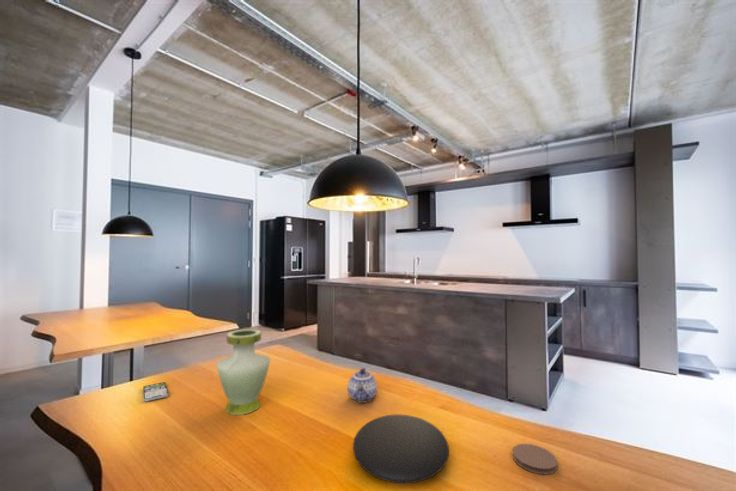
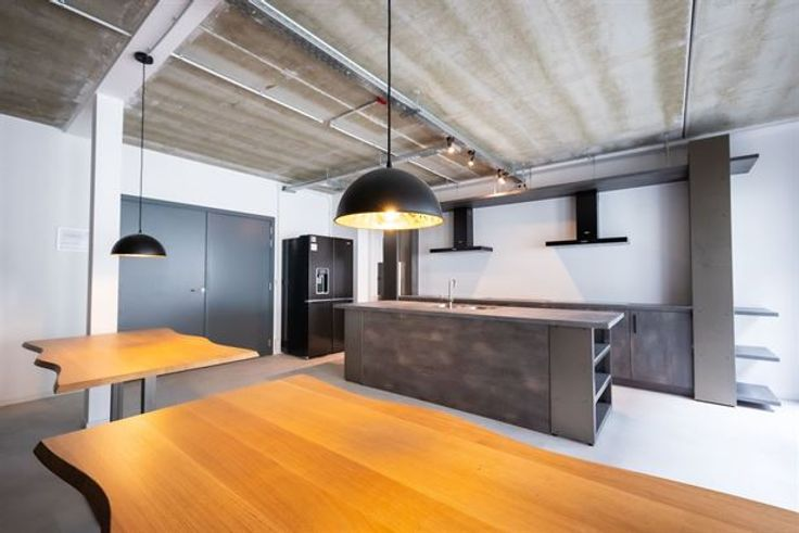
- vase (243, 369)
- coaster (534, 458)
- plate (400, 443)
- smartphone (155, 391)
- teapot (362, 383)
